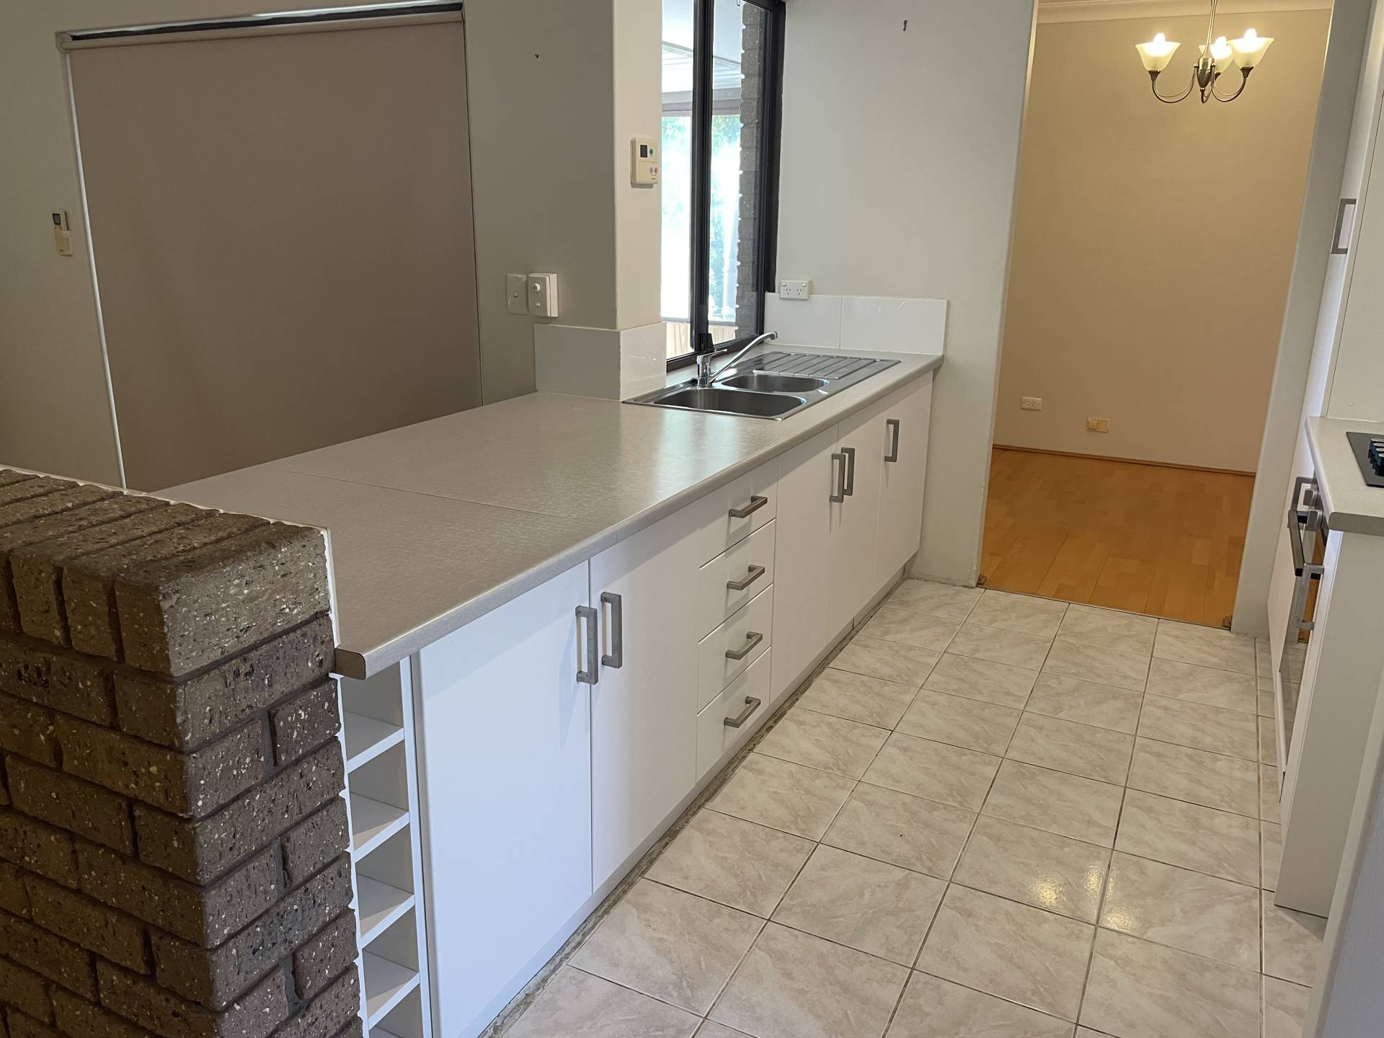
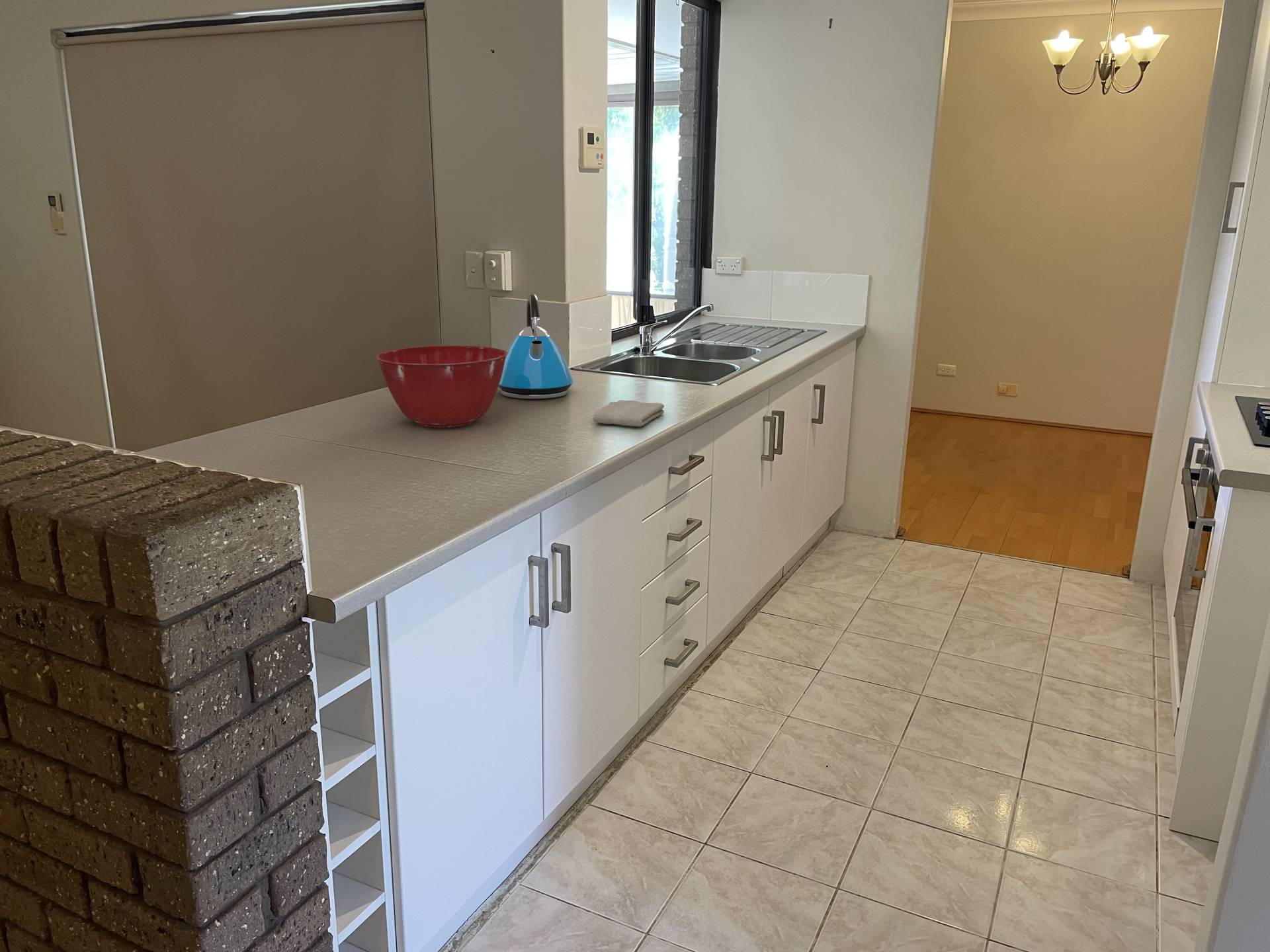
+ mixing bowl (444, 387)
+ washcloth (630, 412)
+ kettle (533, 343)
